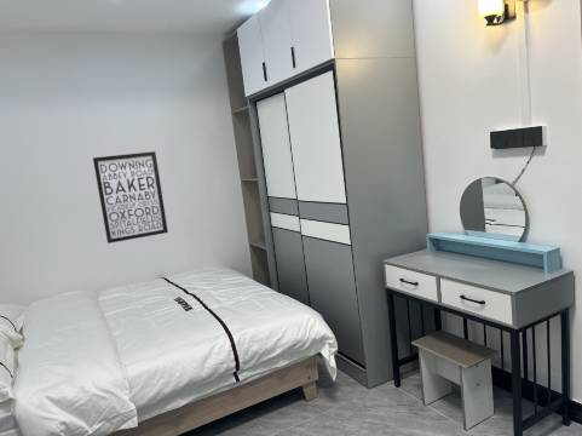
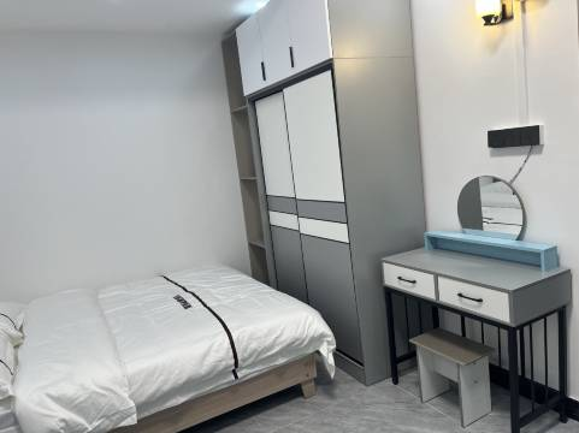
- wall art (131, 196)
